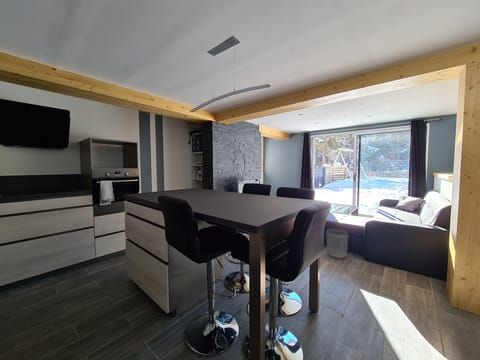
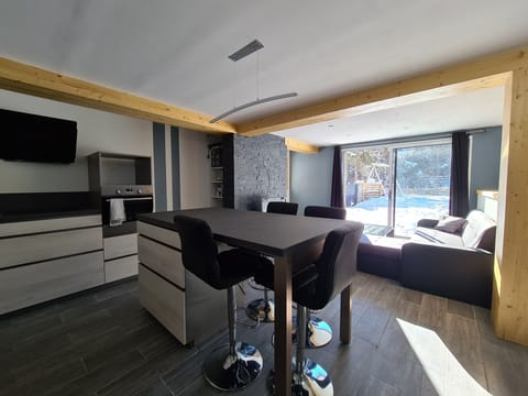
- waste bin (336, 243)
